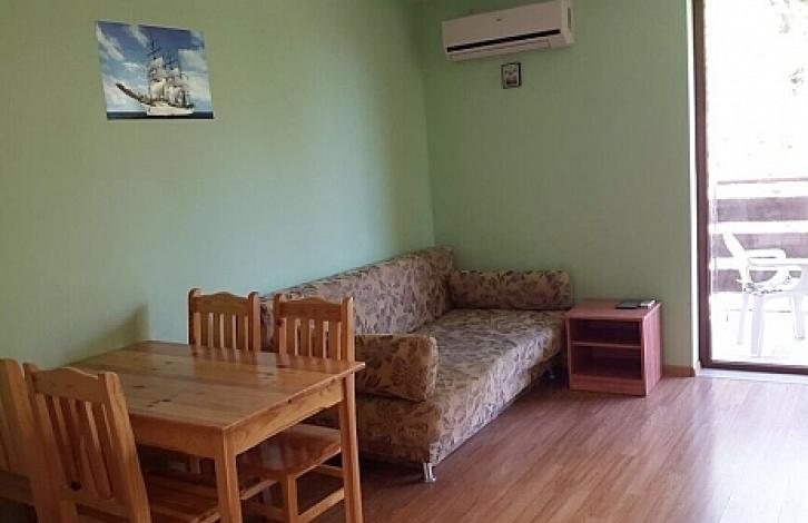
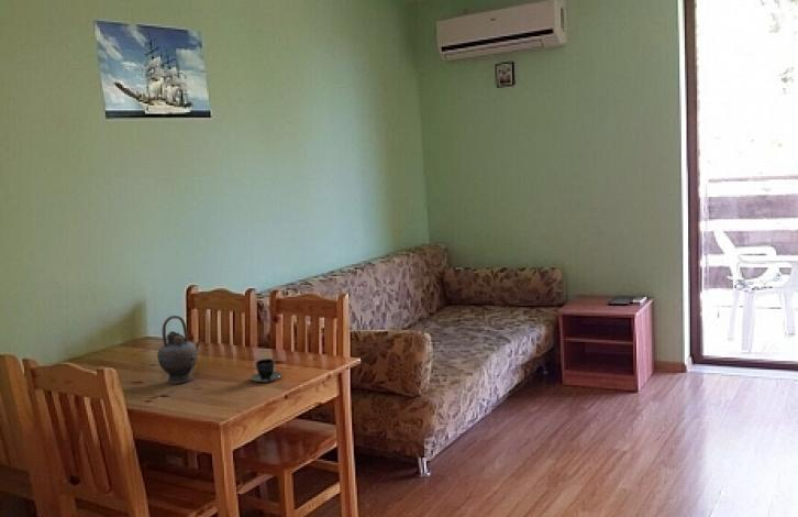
+ teapot (180, 348)
+ teacup (265, 370)
